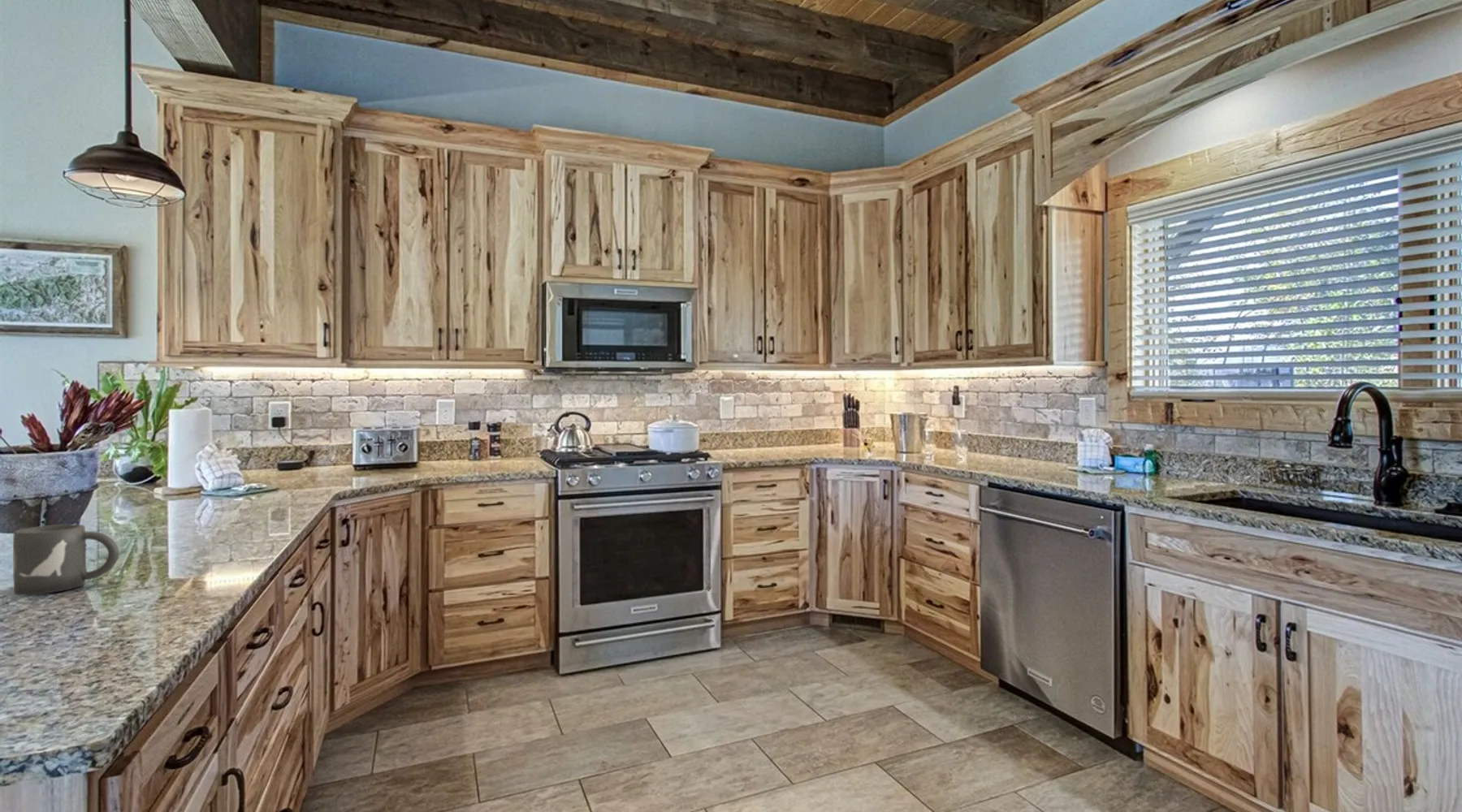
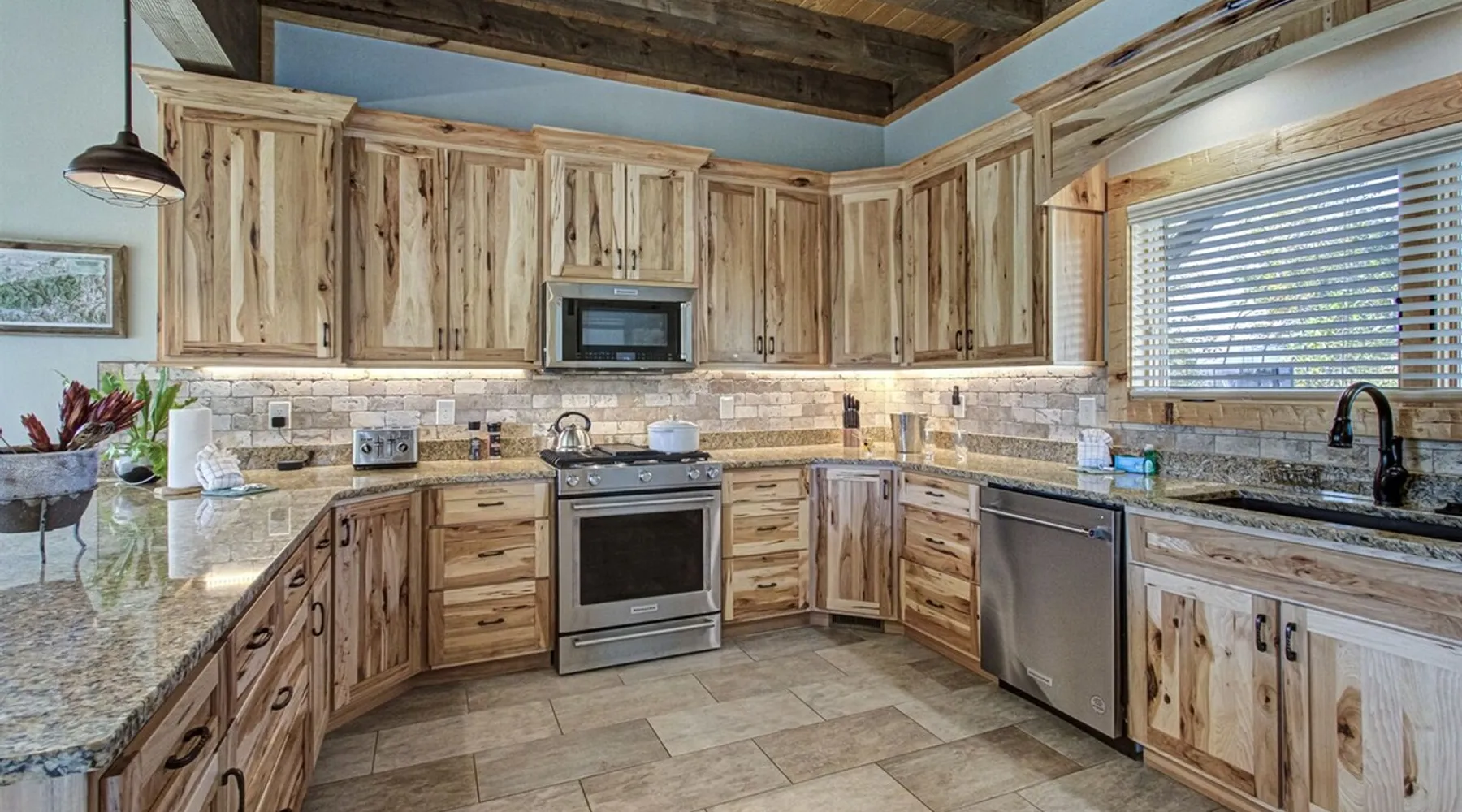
- mug (63, 557)
